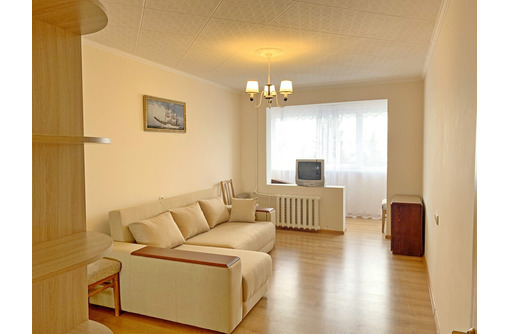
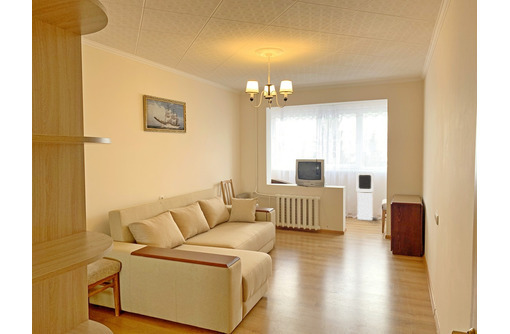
+ air purifier (365, 195)
